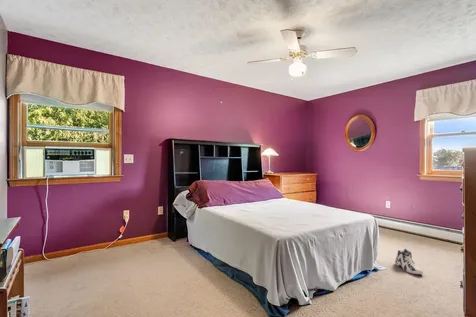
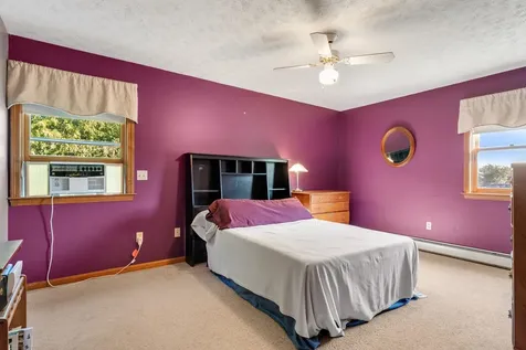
- sneaker (408, 259)
